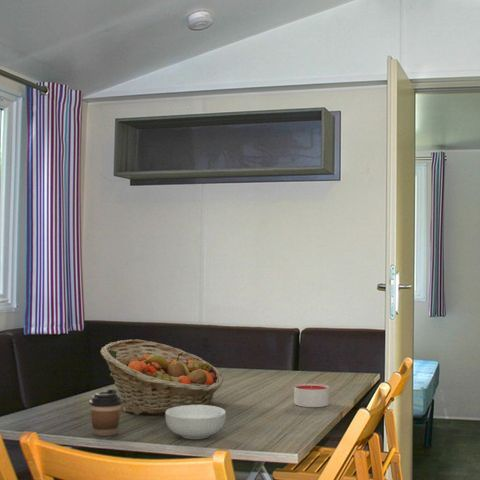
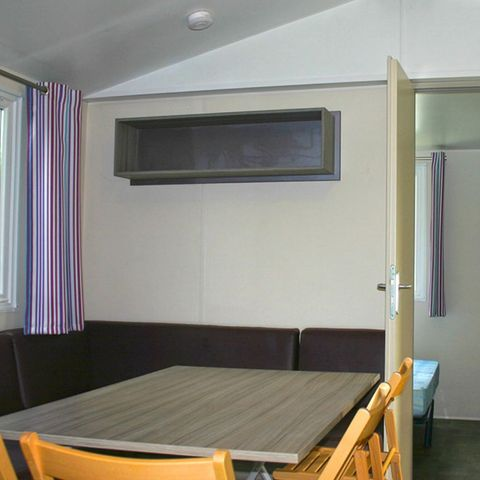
- coffee cup (105, 411)
- candle (311, 394)
- fruit basket (162, 374)
- cereal bowl (195, 423)
